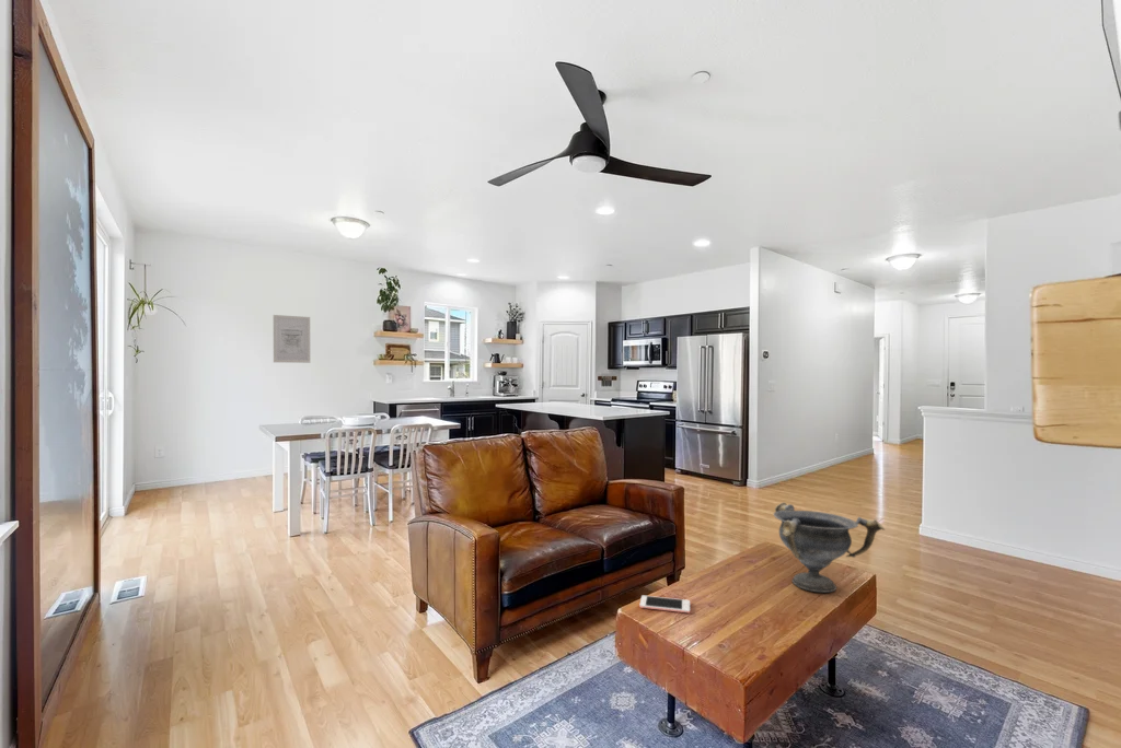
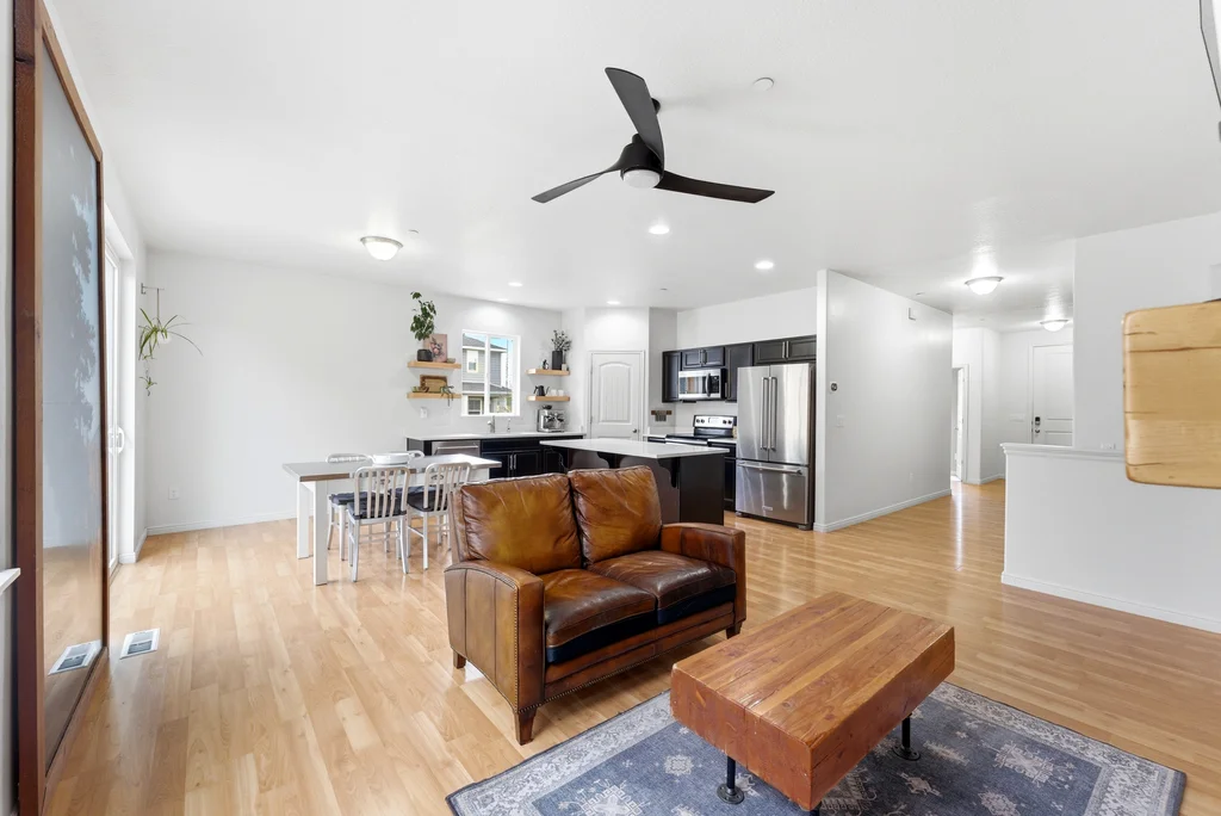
- wall art (291, 339)
- decorative bowl (805, 547)
- cell phone (664, 604)
